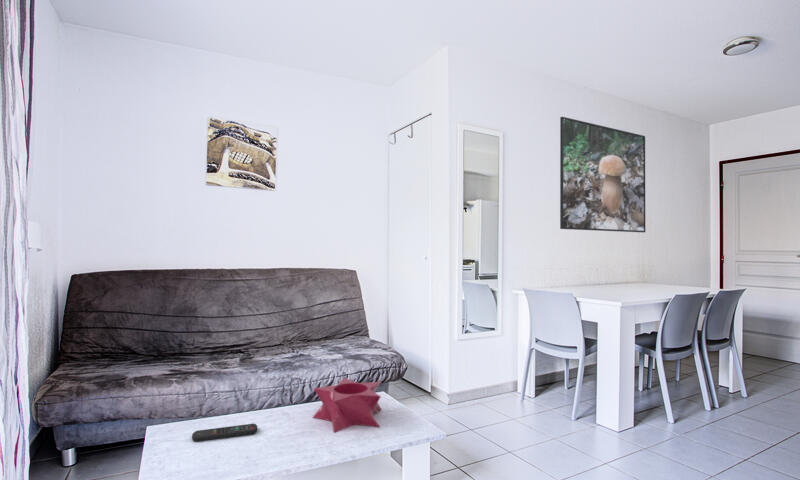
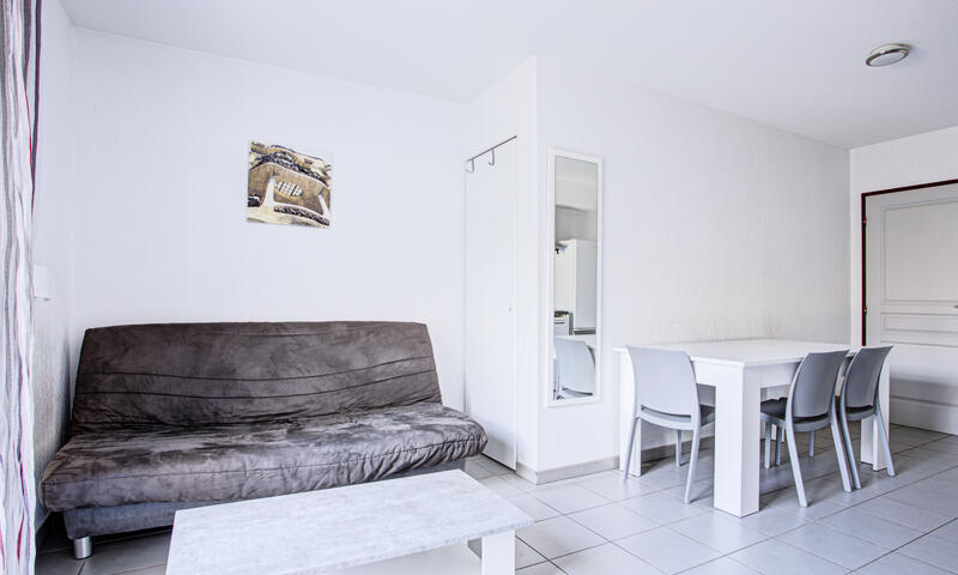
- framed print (605, 178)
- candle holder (353, 403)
- remote control (225, 431)
